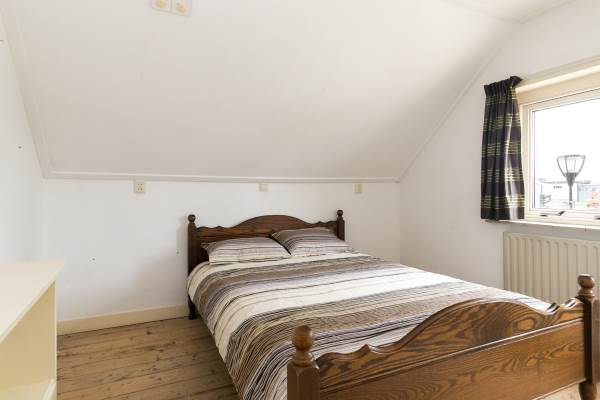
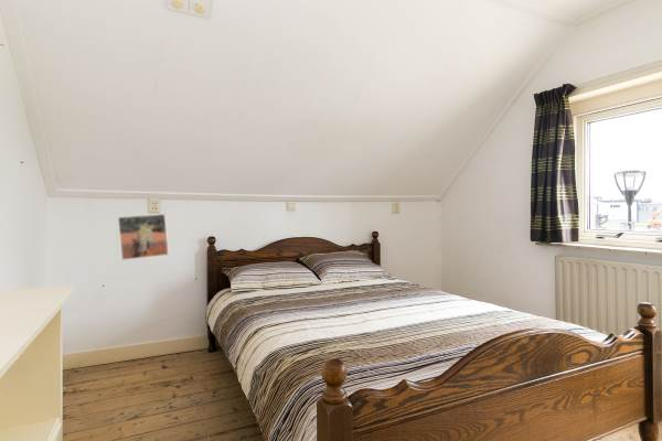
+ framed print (143, 236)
